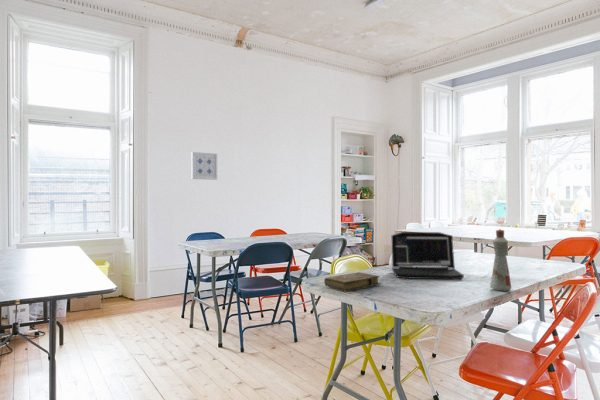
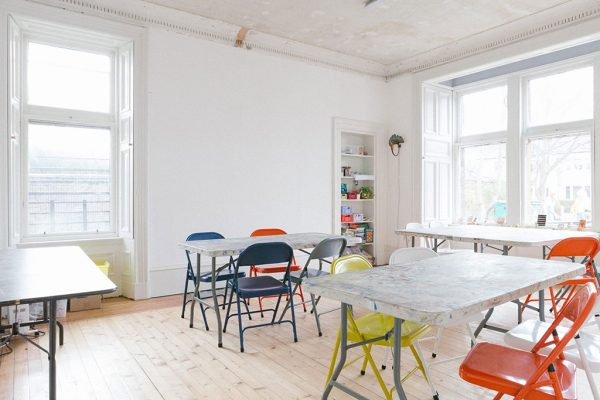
- book (352, 280)
- bottle (500, 259)
- laptop (425, 254)
- wall art (204, 166)
